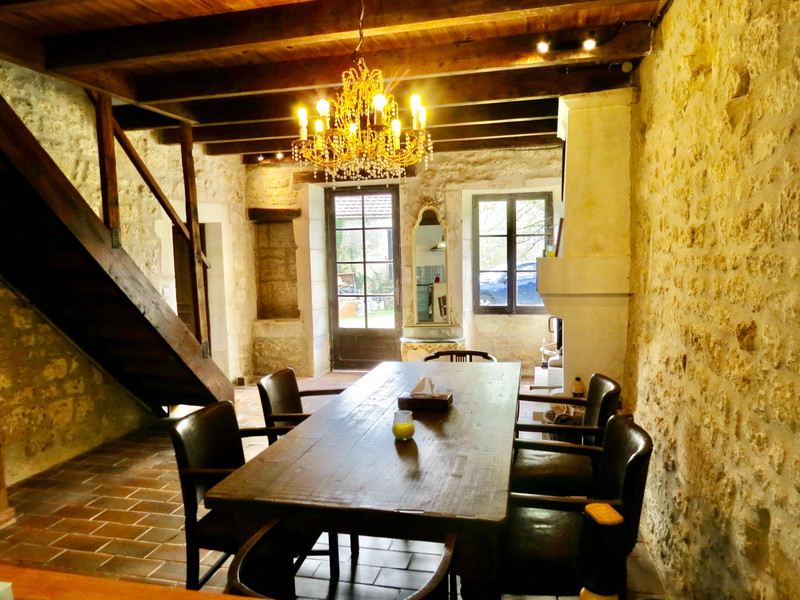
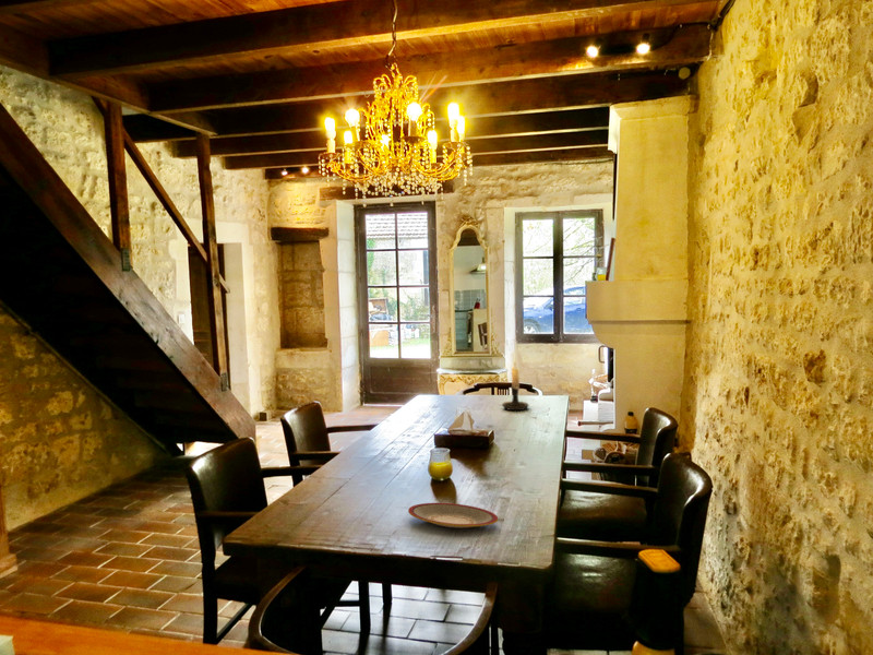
+ candle holder (515, 383)
+ plate (452, 517)
